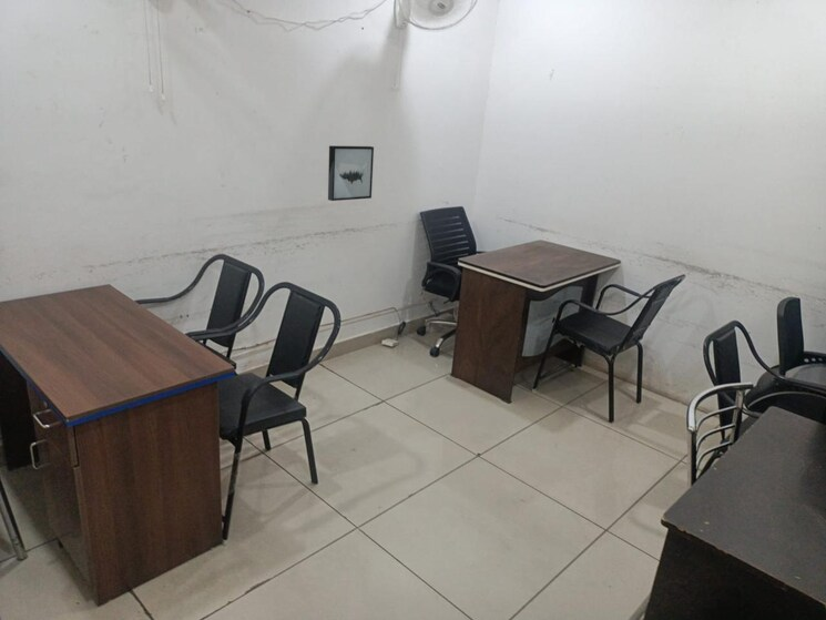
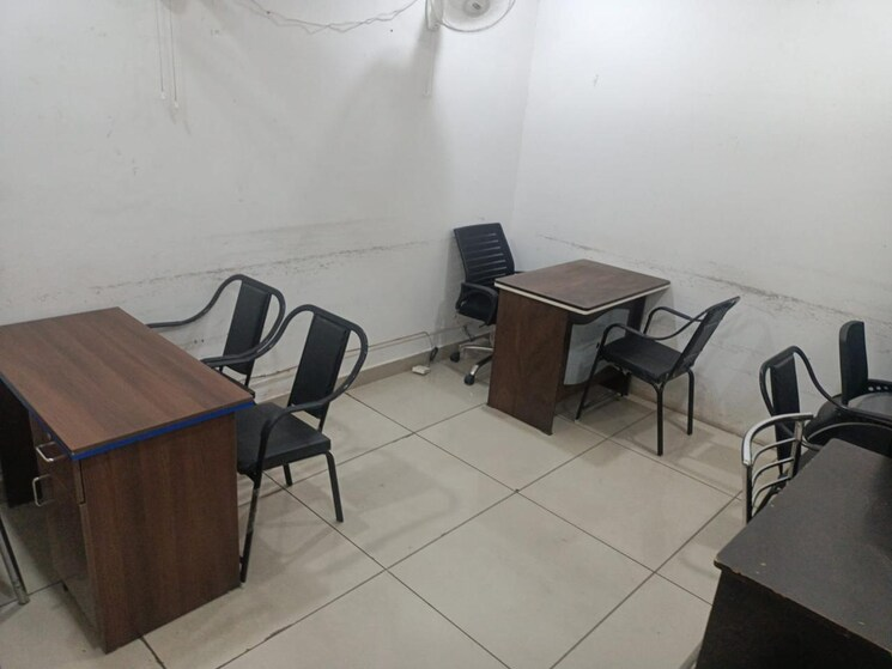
- wall art (350, 173)
